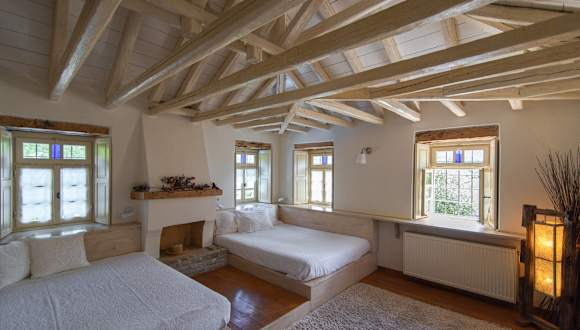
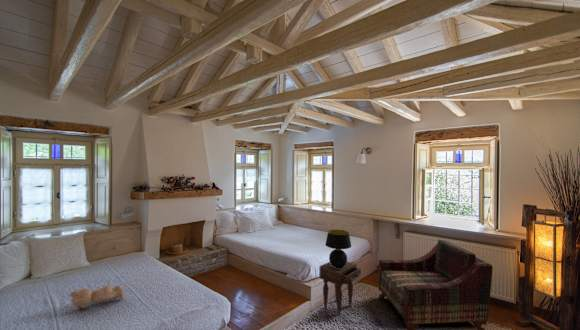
+ table lamp (338, 249)
+ armchair (428, 280)
+ teddy bear (97, 294)
+ nightstand (341, 287)
